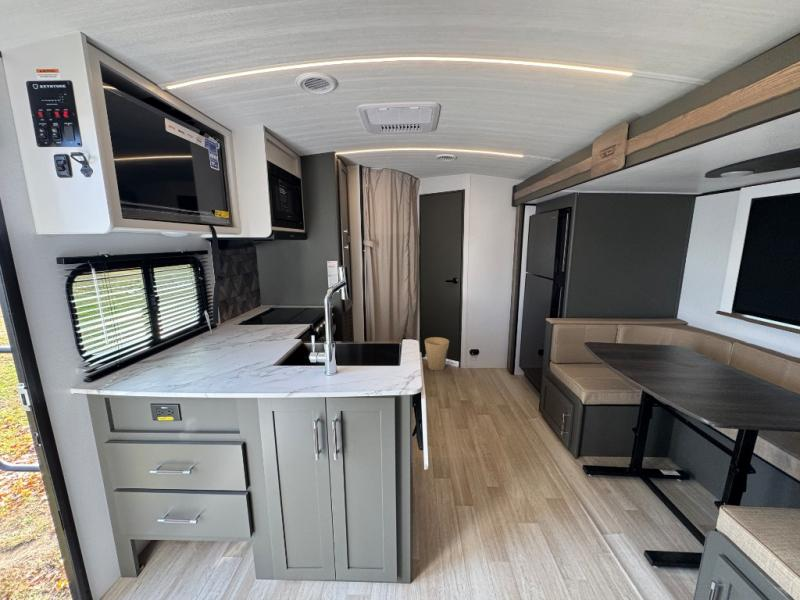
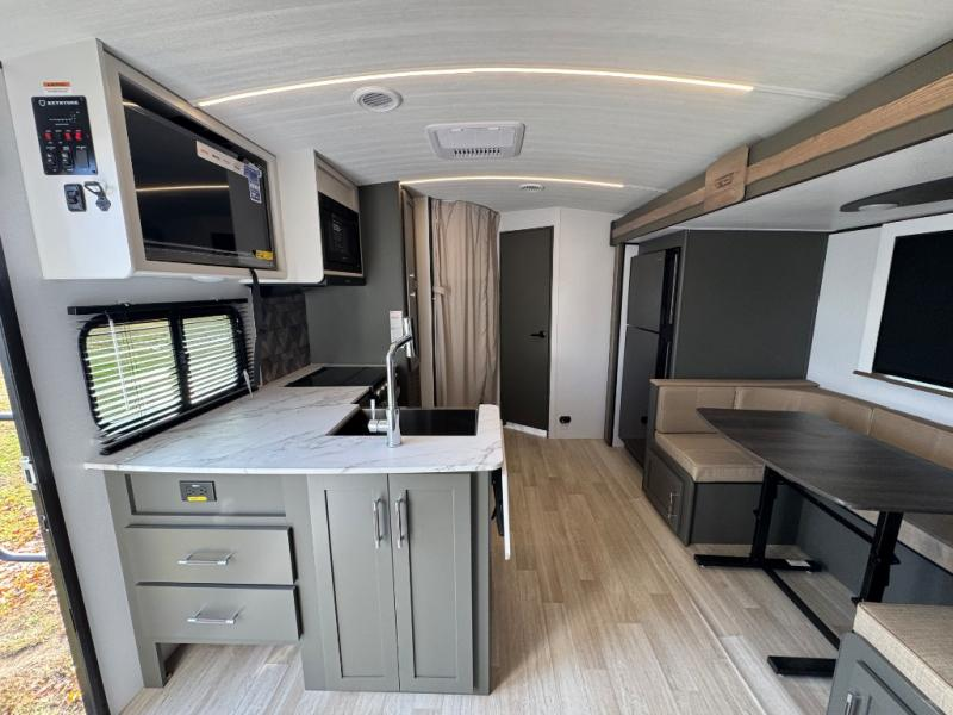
- trash can (436, 354)
